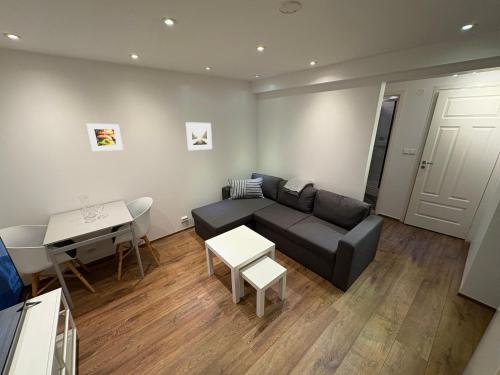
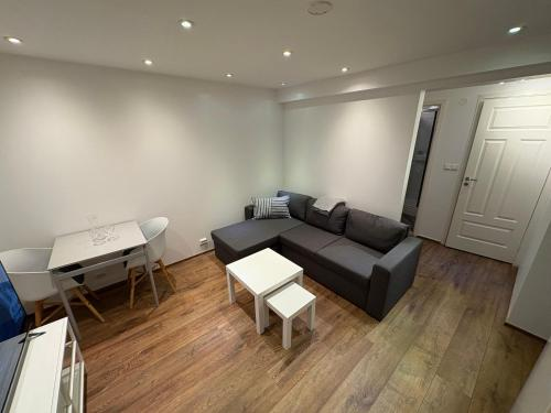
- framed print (105, 137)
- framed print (199, 136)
